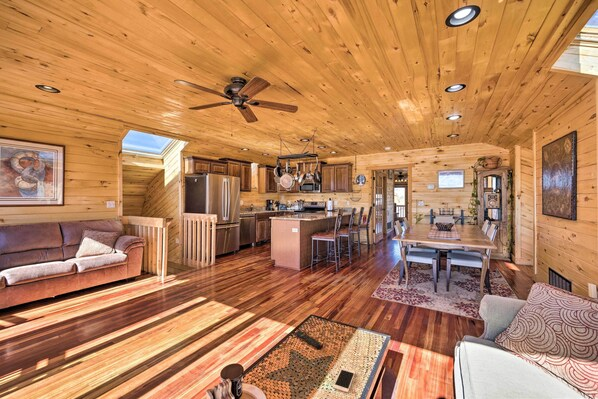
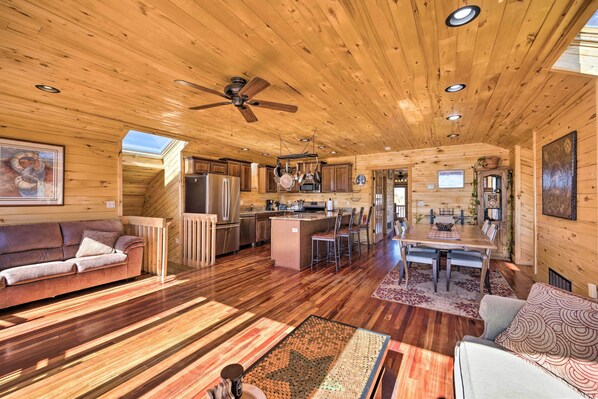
- cell phone (344, 379)
- remote control (308, 339)
